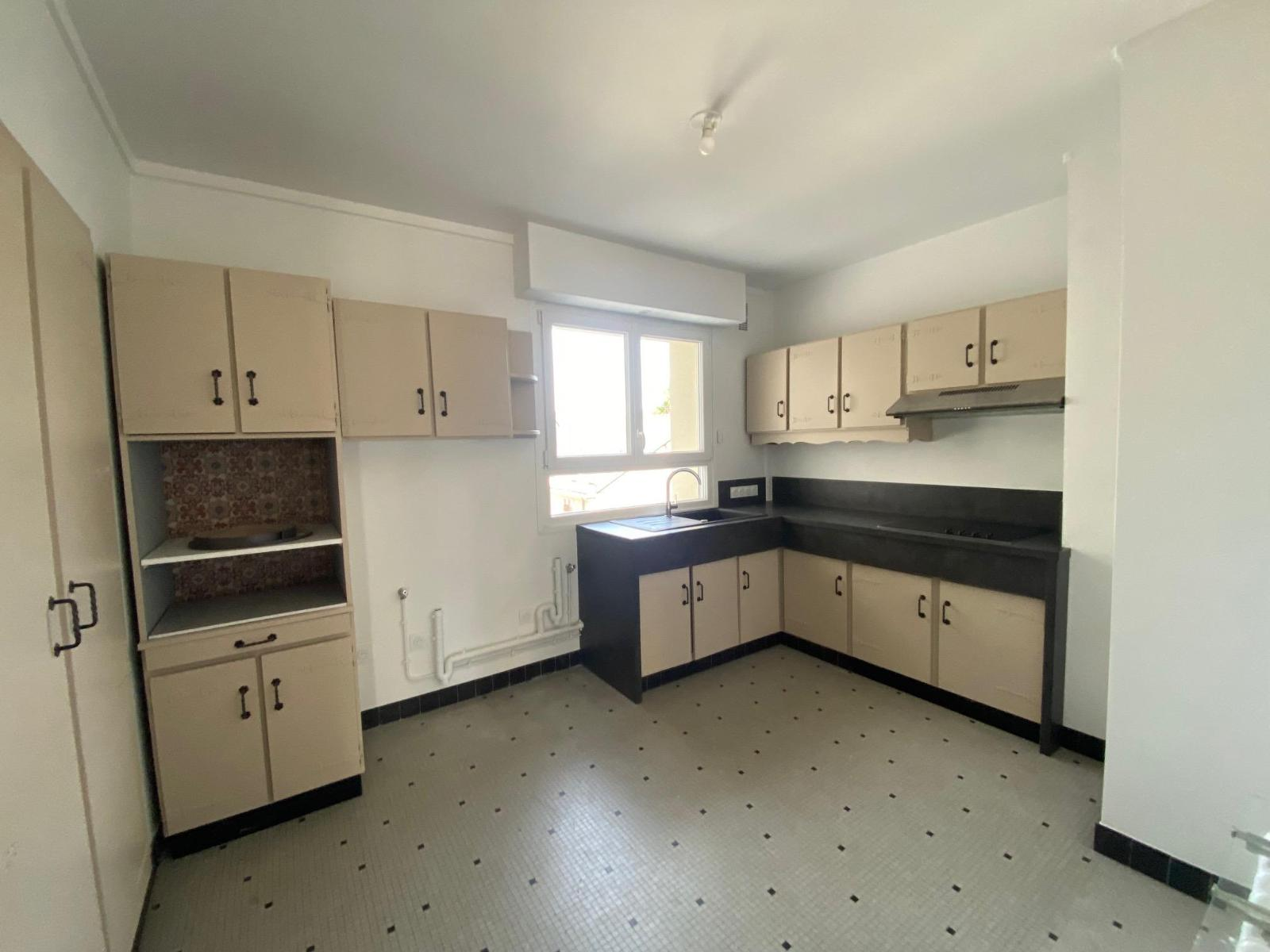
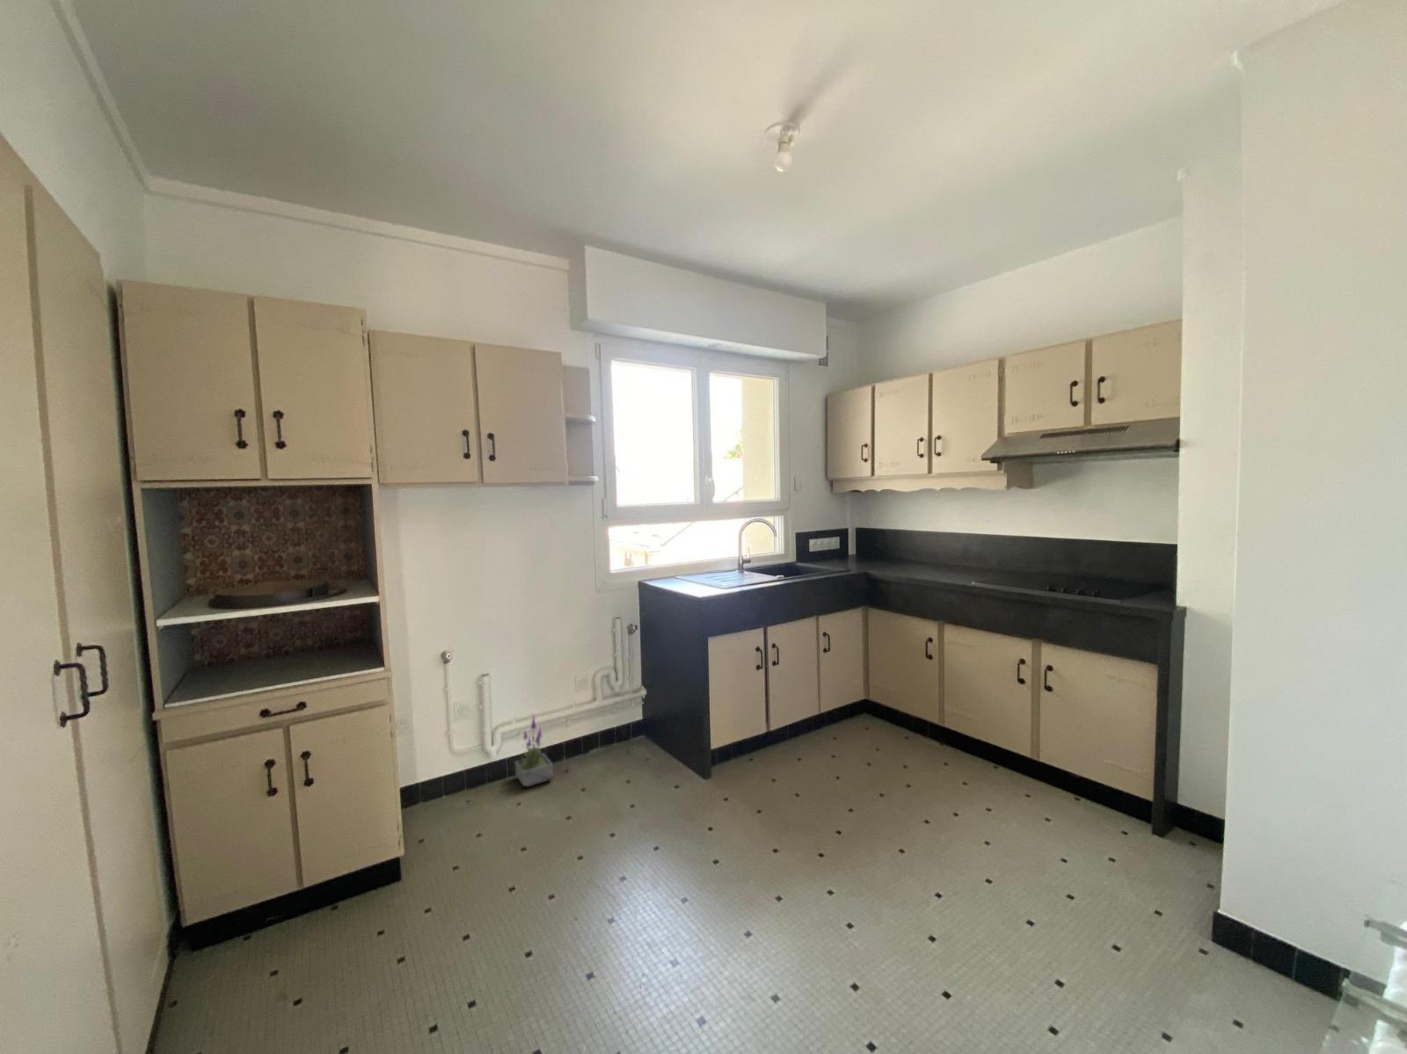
+ potted plant (533, 746)
